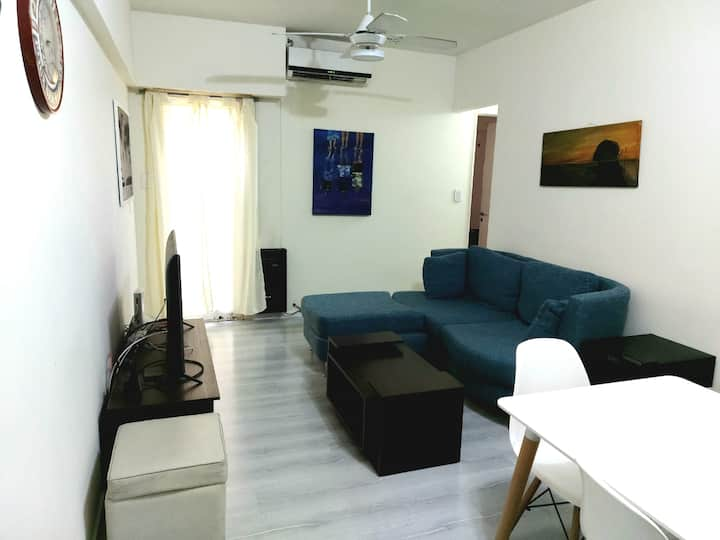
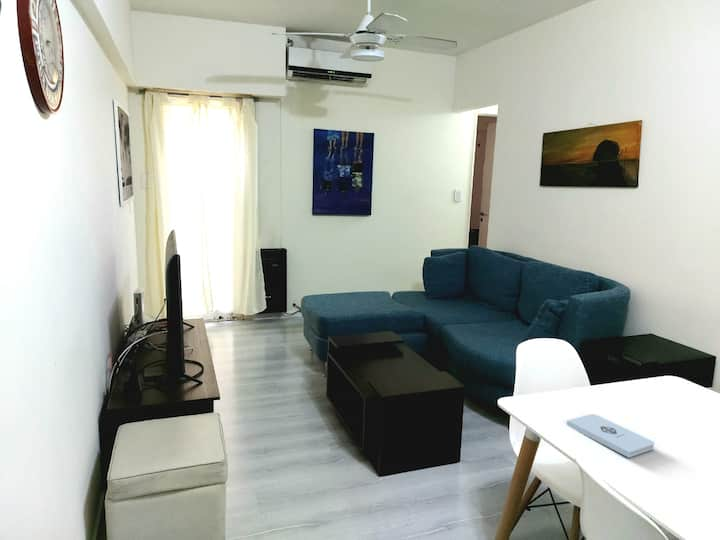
+ notepad (609, 433)
